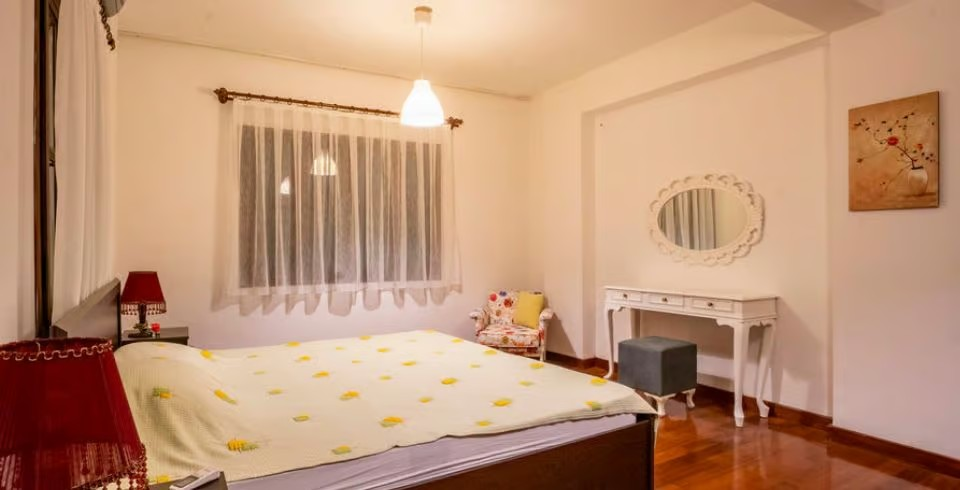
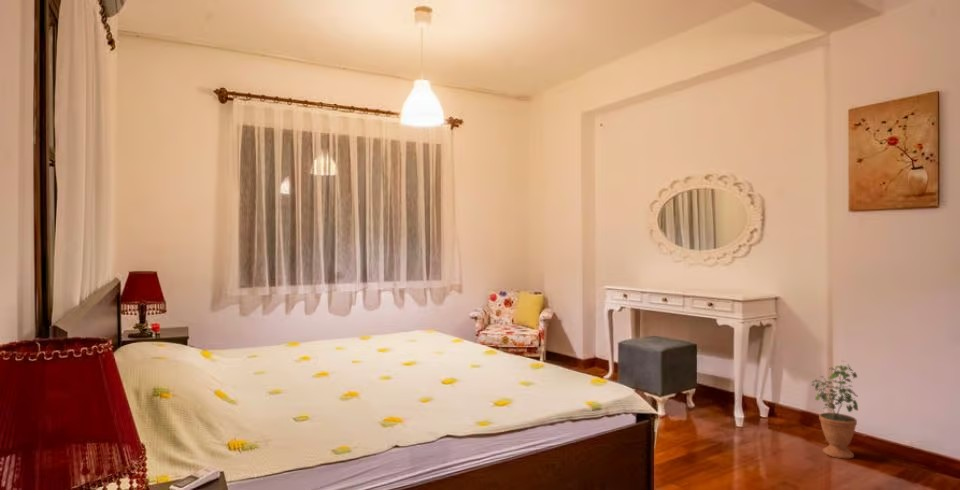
+ potted plant (834, 406)
